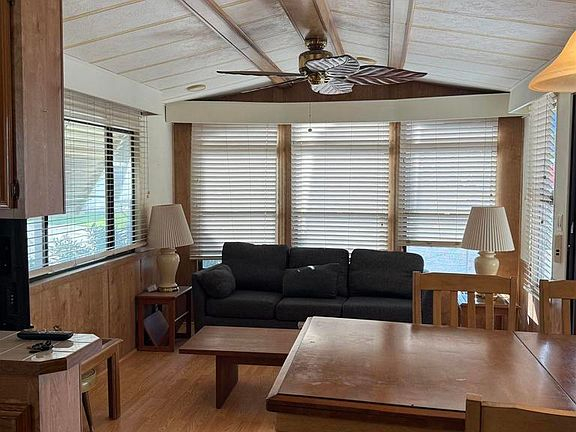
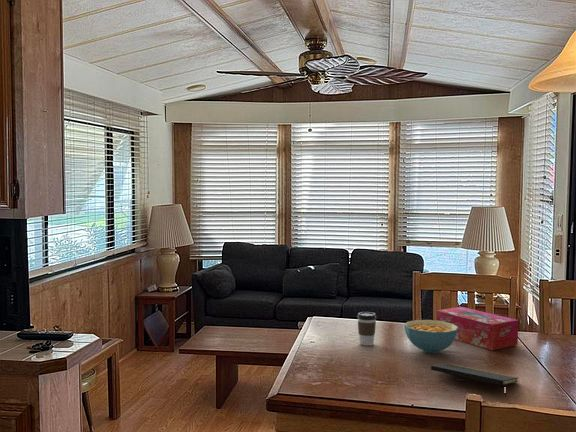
+ tissue box (475, 327)
+ cereal bowl (430, 338)
+ coffee cup (366, 328)
+ notepad (474, 373)
